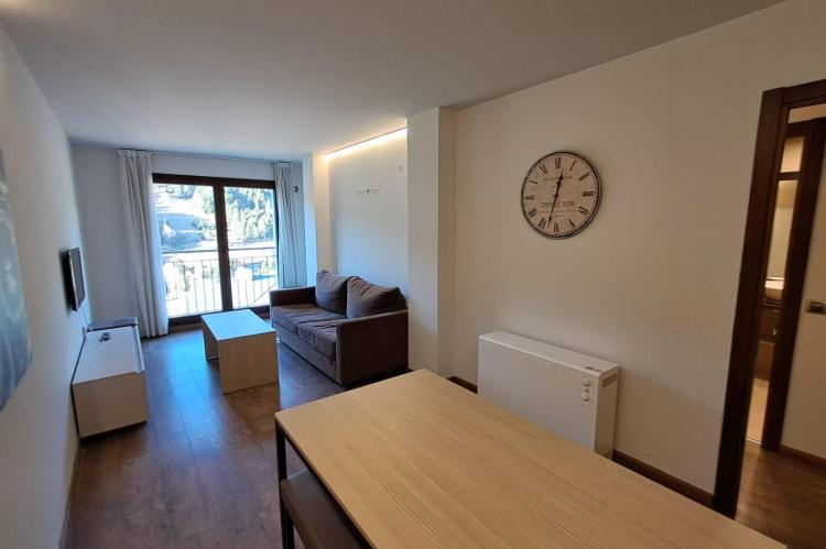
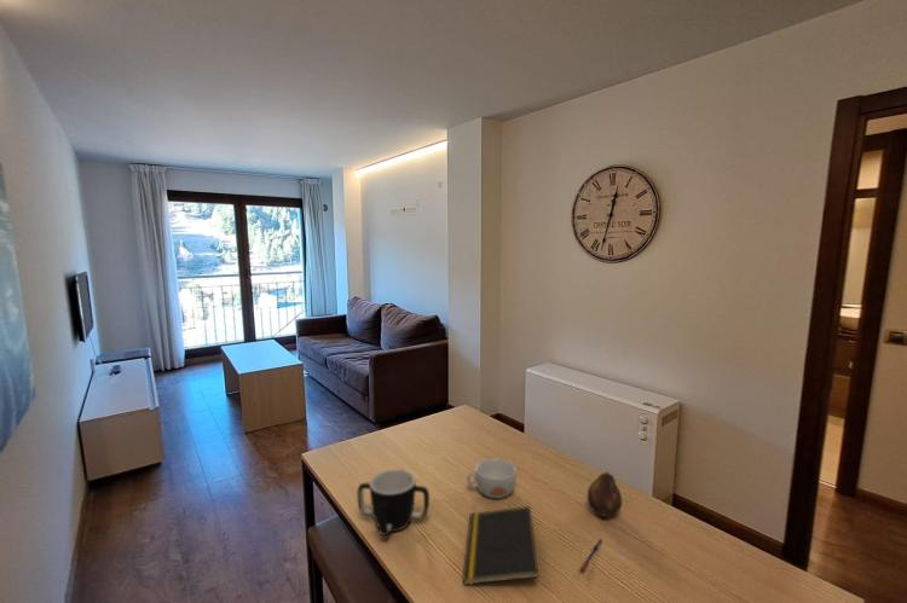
+ pen (591, 552)
+ notepad (499, 541)
+ bowl (491, 479)
+ mug (393, 501)
+ fruit (605, 492)
